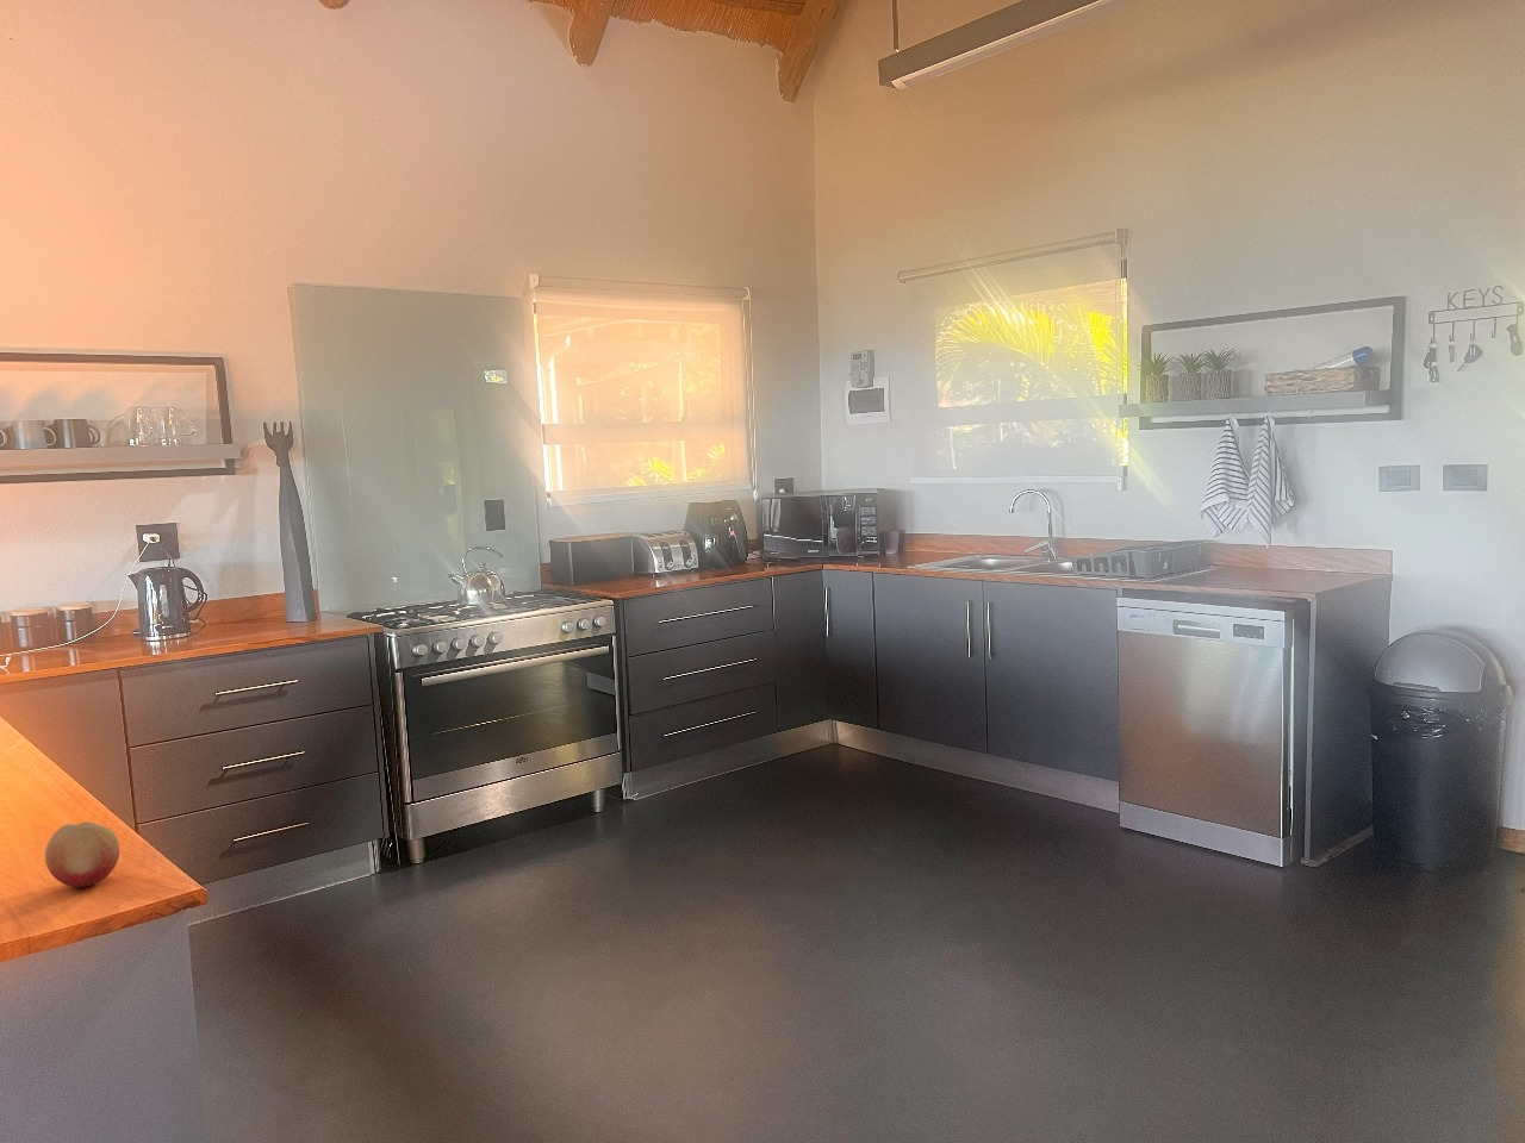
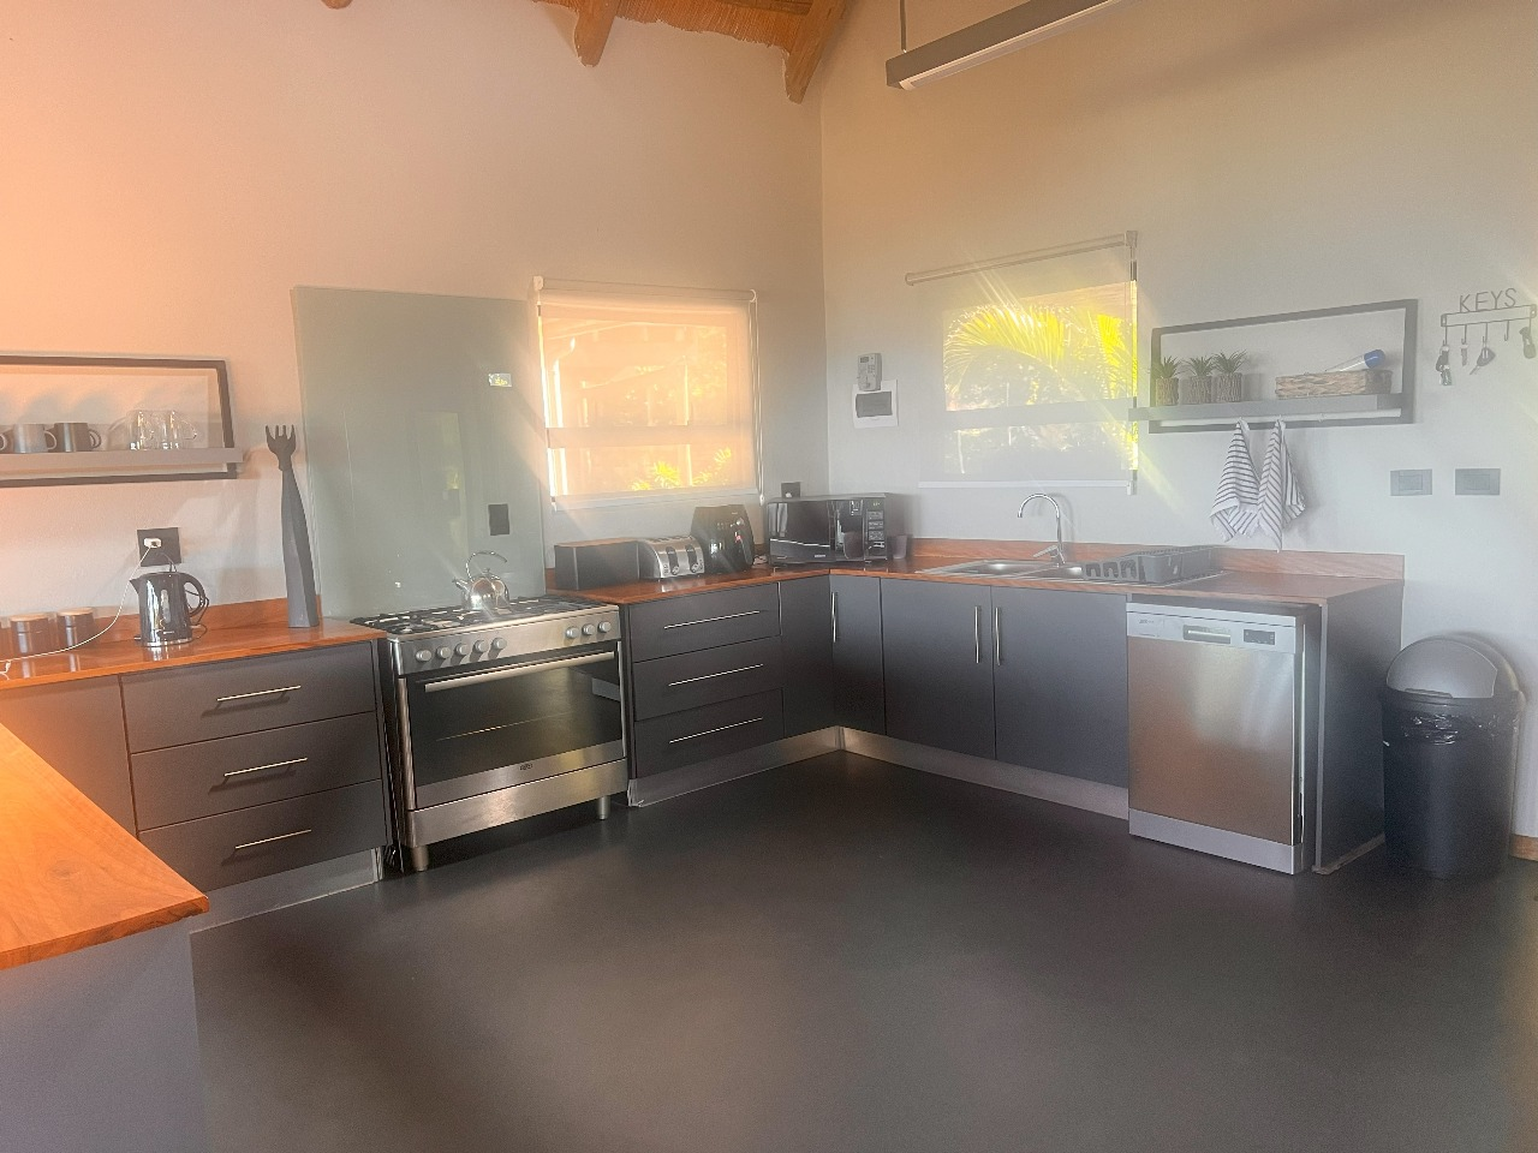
- fruit (82, 852)
